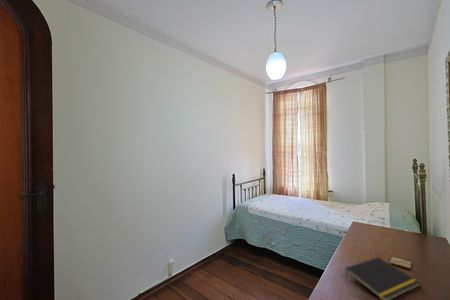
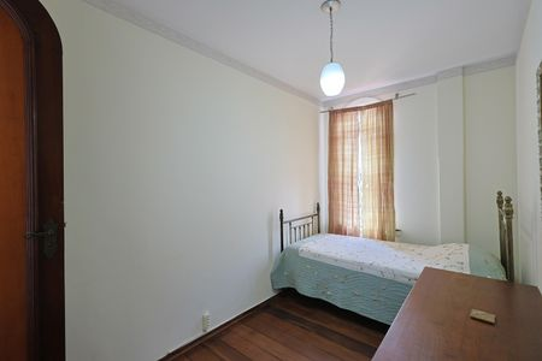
- notepad (381, 276)
